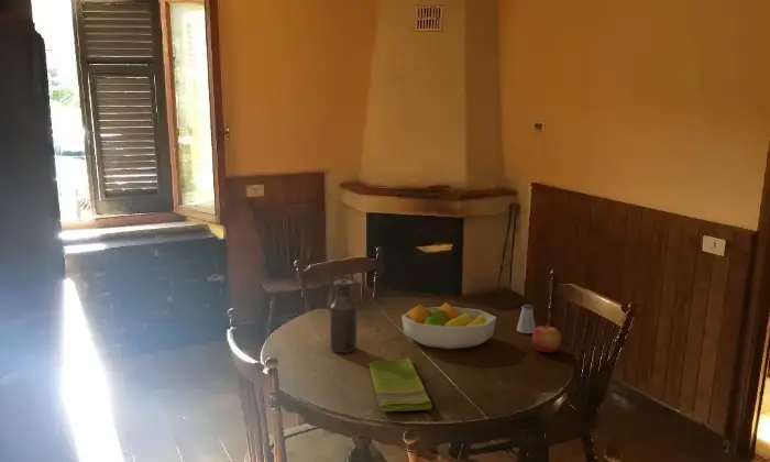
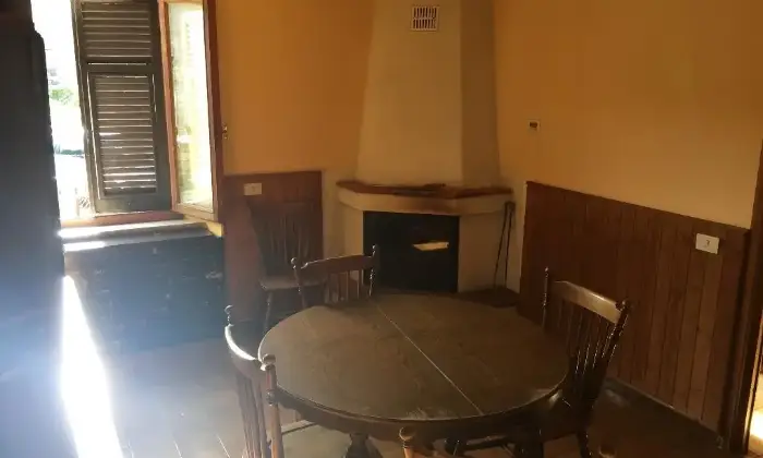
- dish towel (397, 382)
- apple (547, 337)
- fruit bowl (448, 322)
- bottle (343, 315)
- saltshaker (527, 318)
